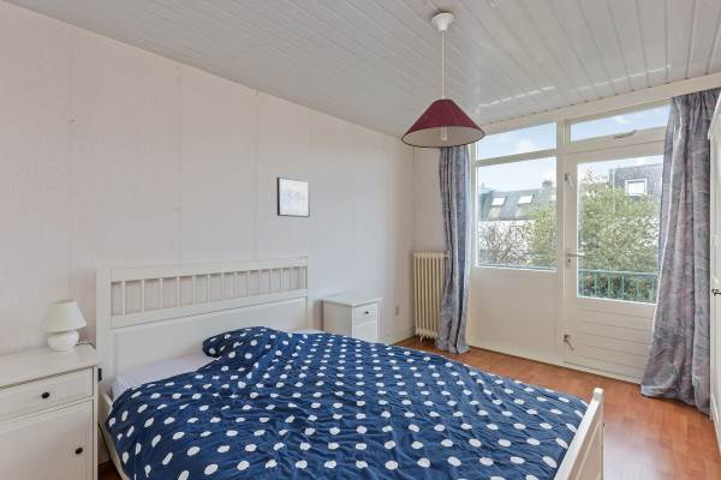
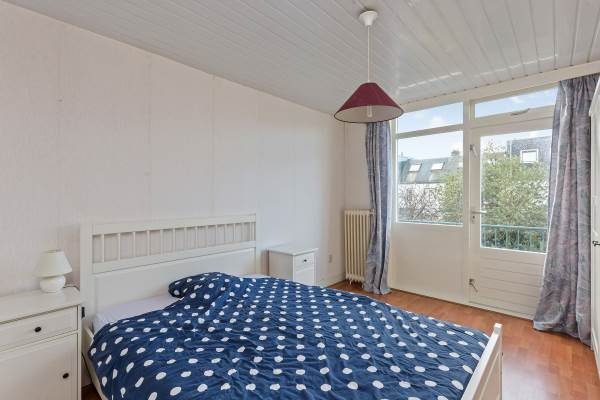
- wall art (293, 198)
